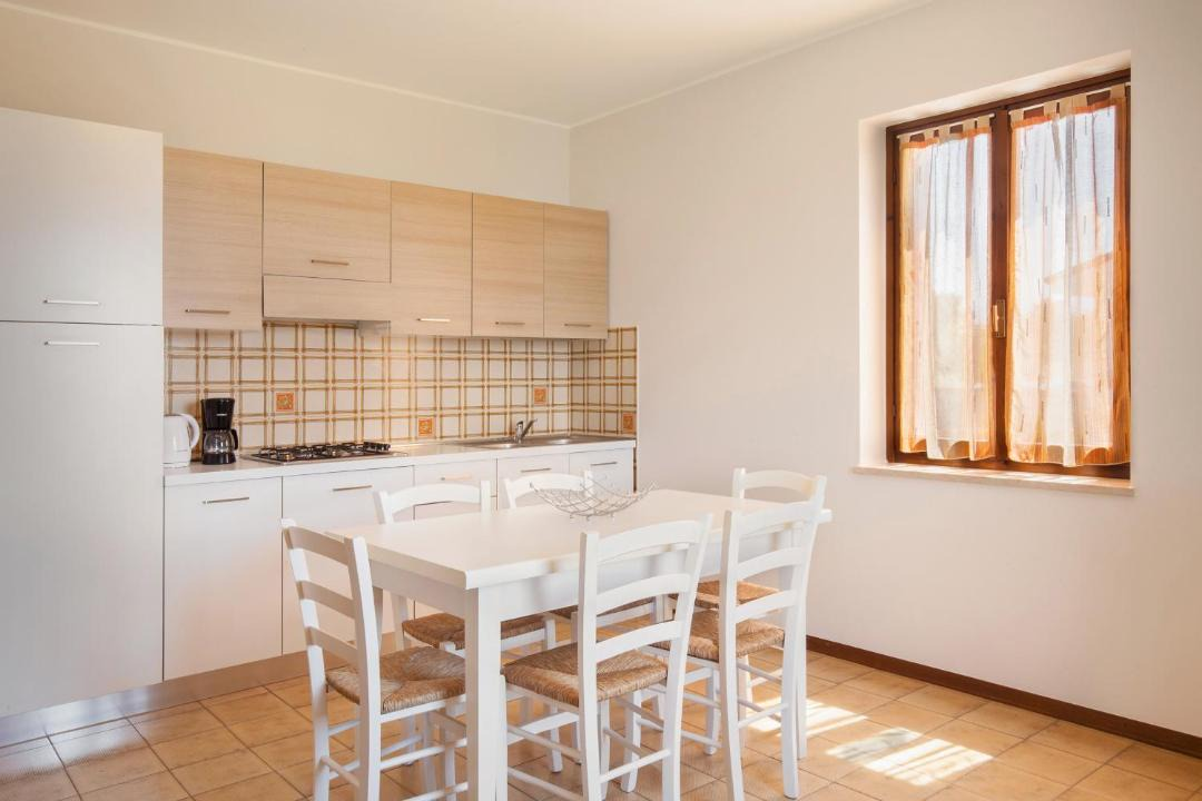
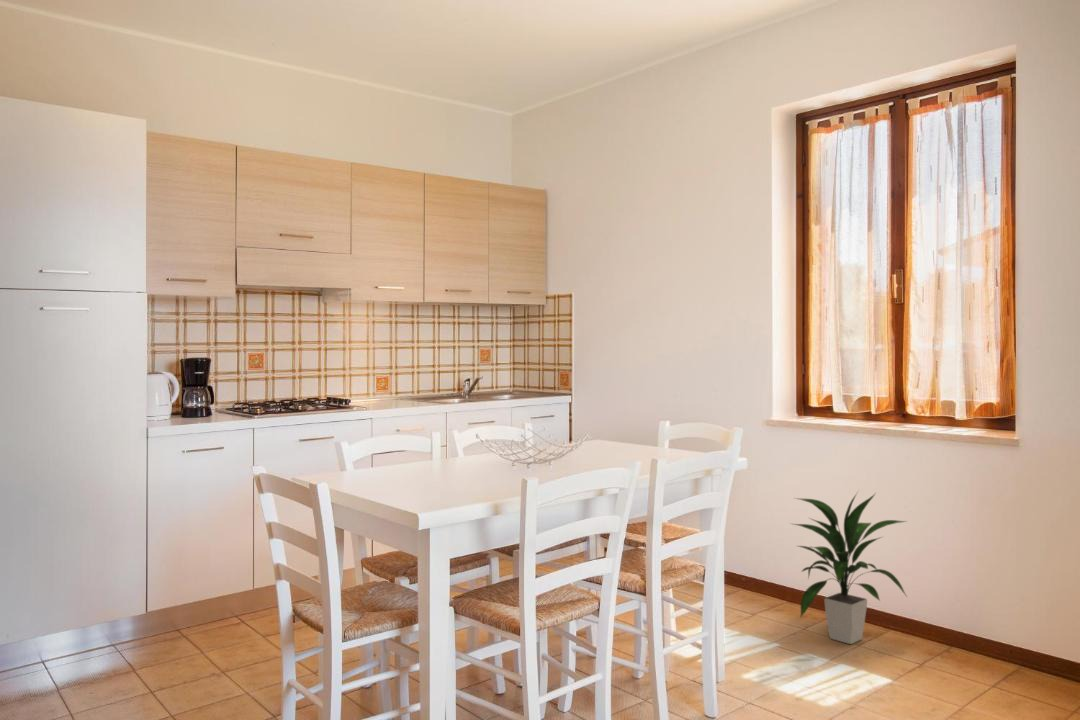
+ indoor plant (840, 563)
